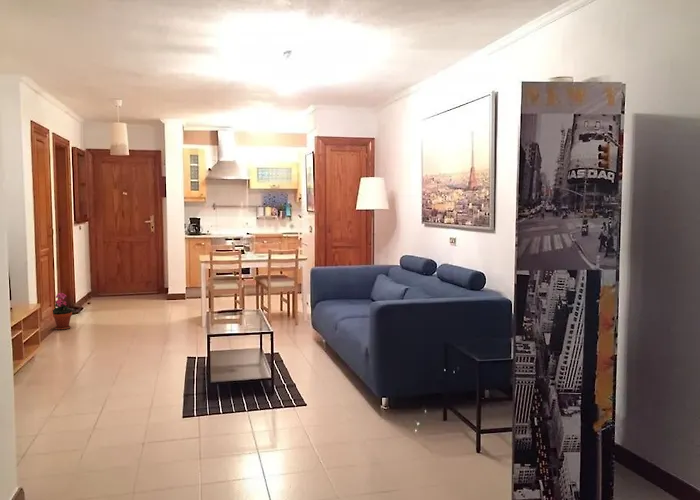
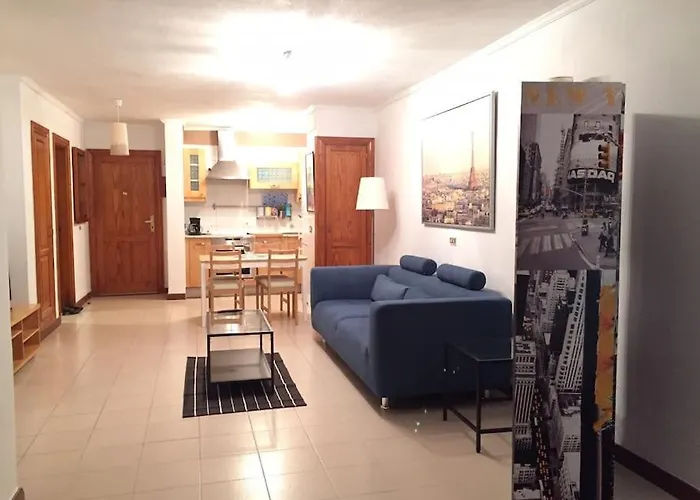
- potted plant (61, 310)
